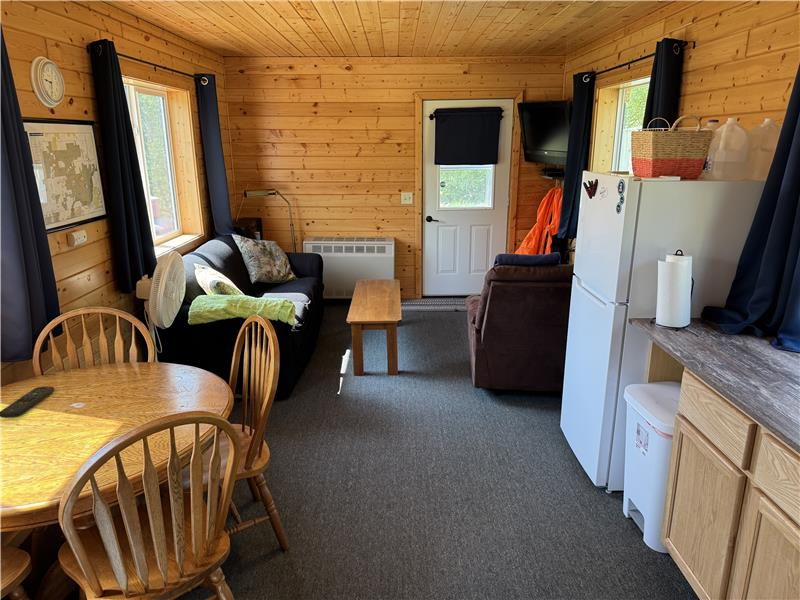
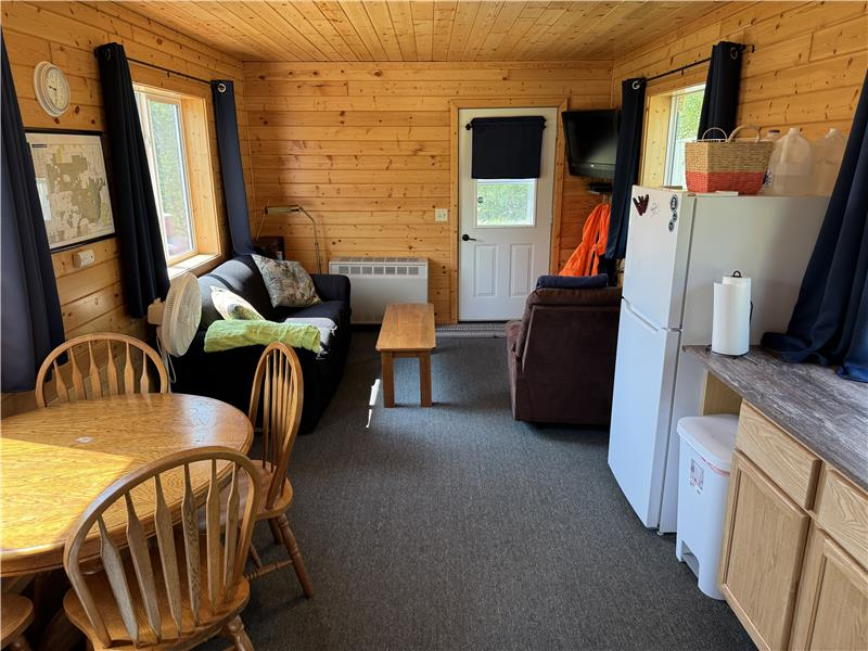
- remote control (28, 400)
